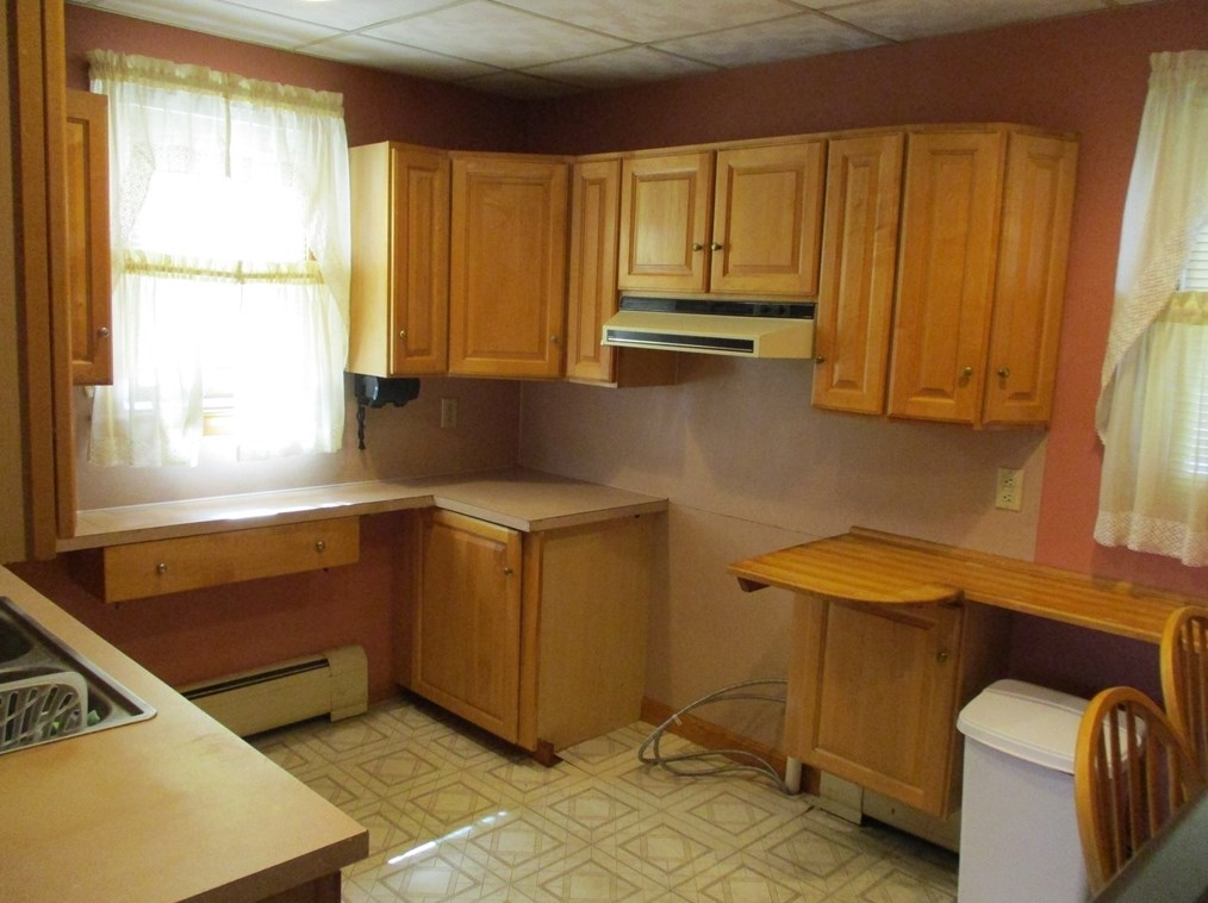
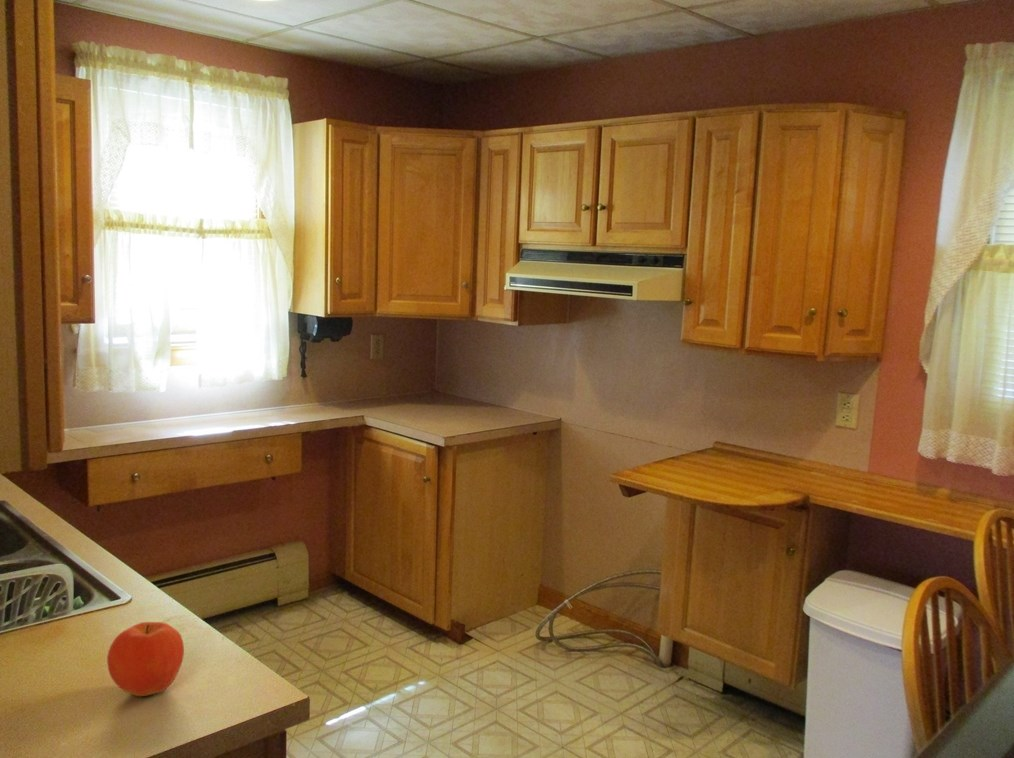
+ fruit (146, 657)
